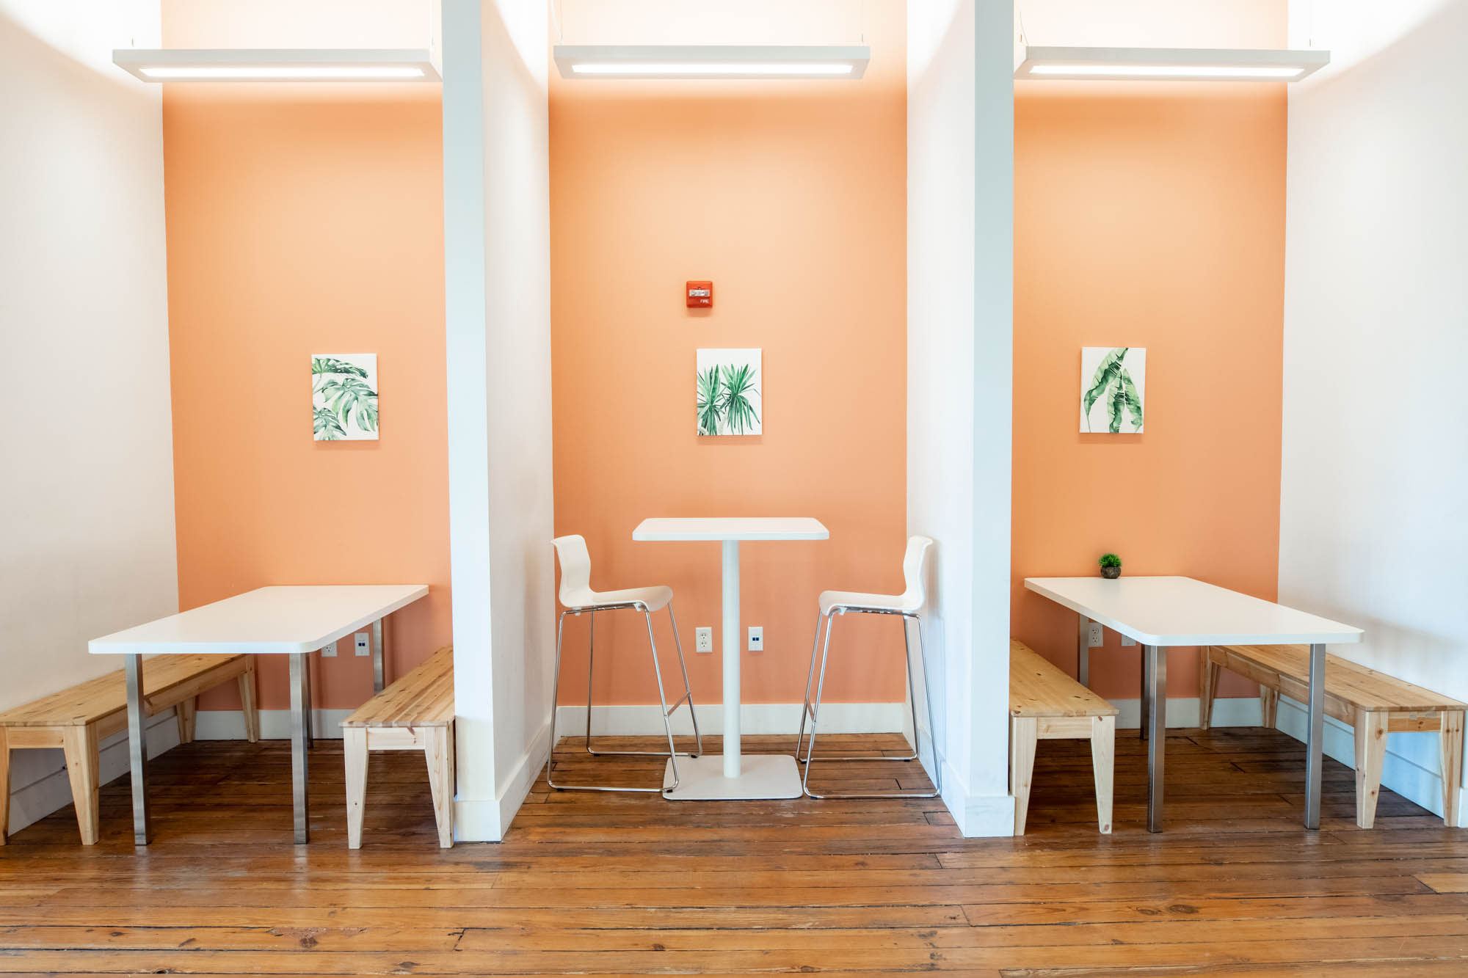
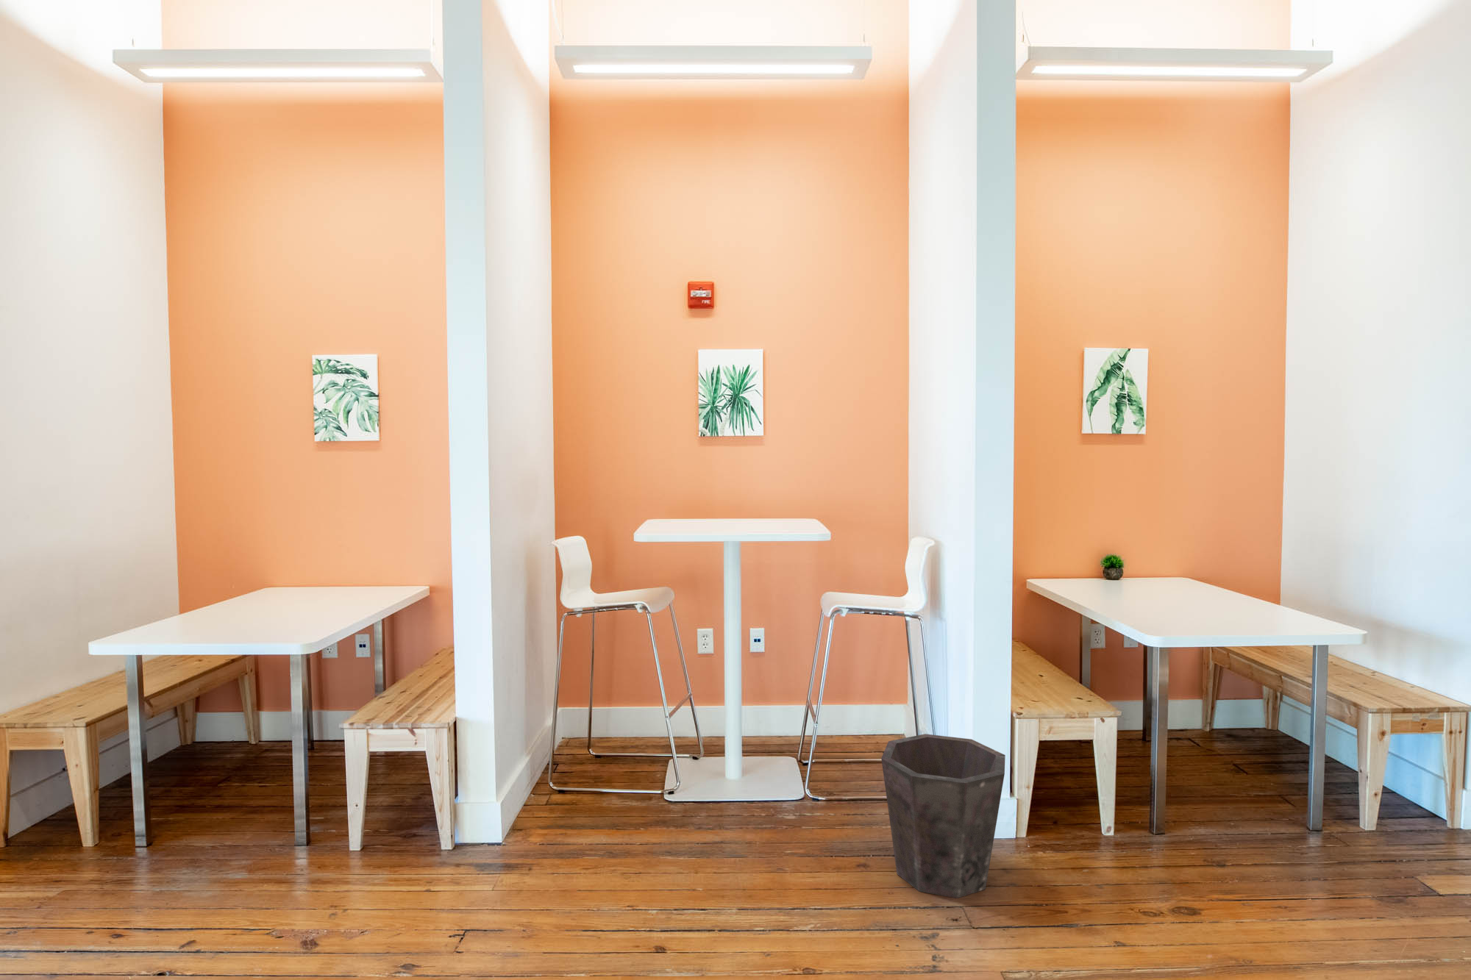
+ waste bin (942, 815)
